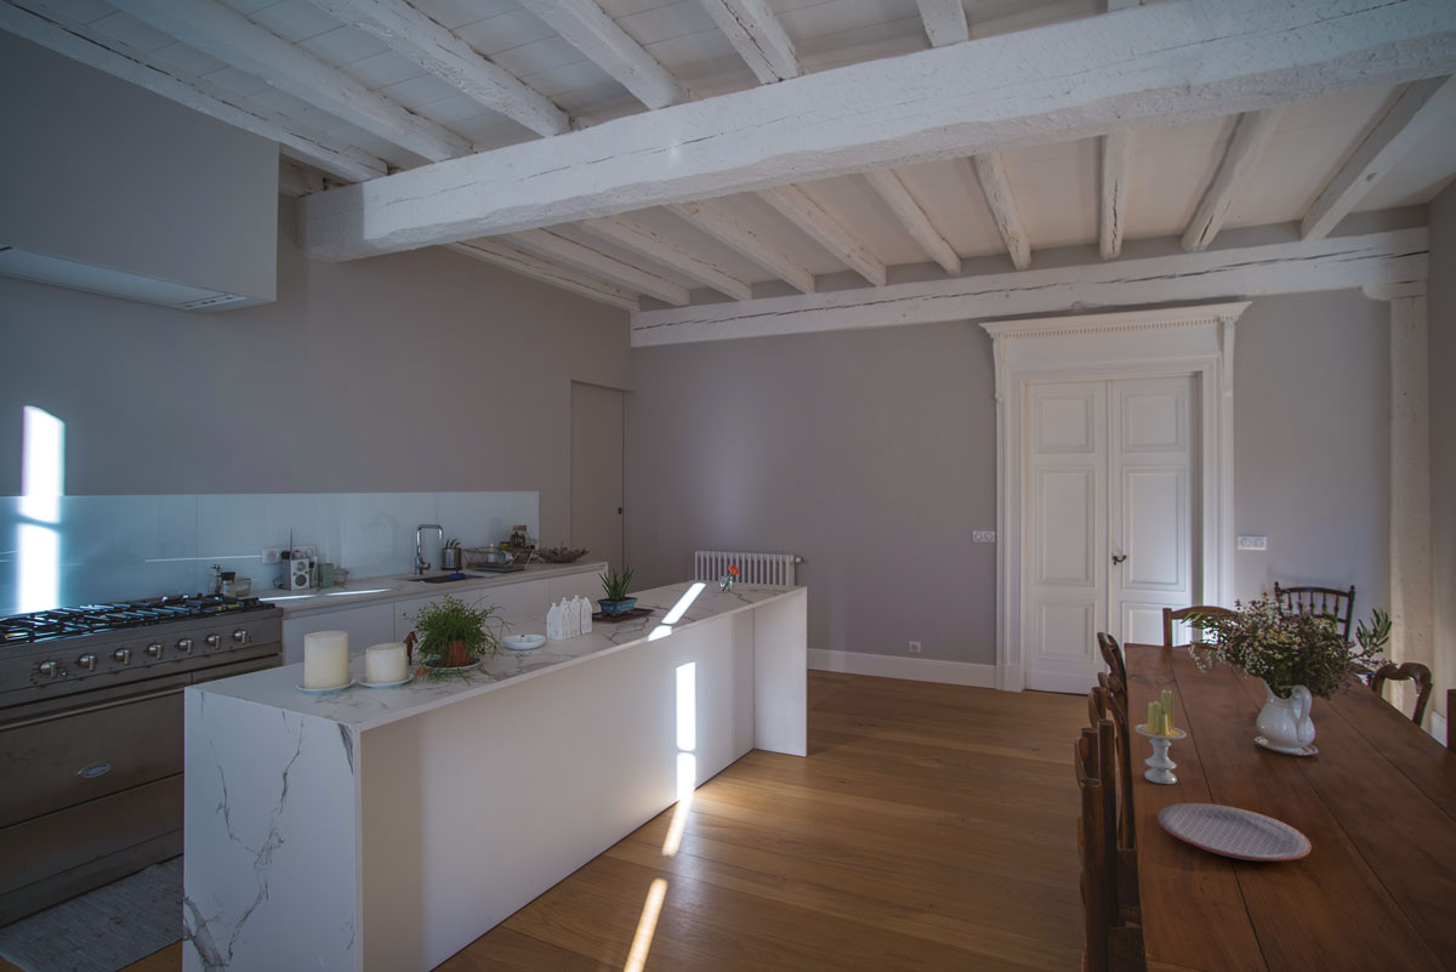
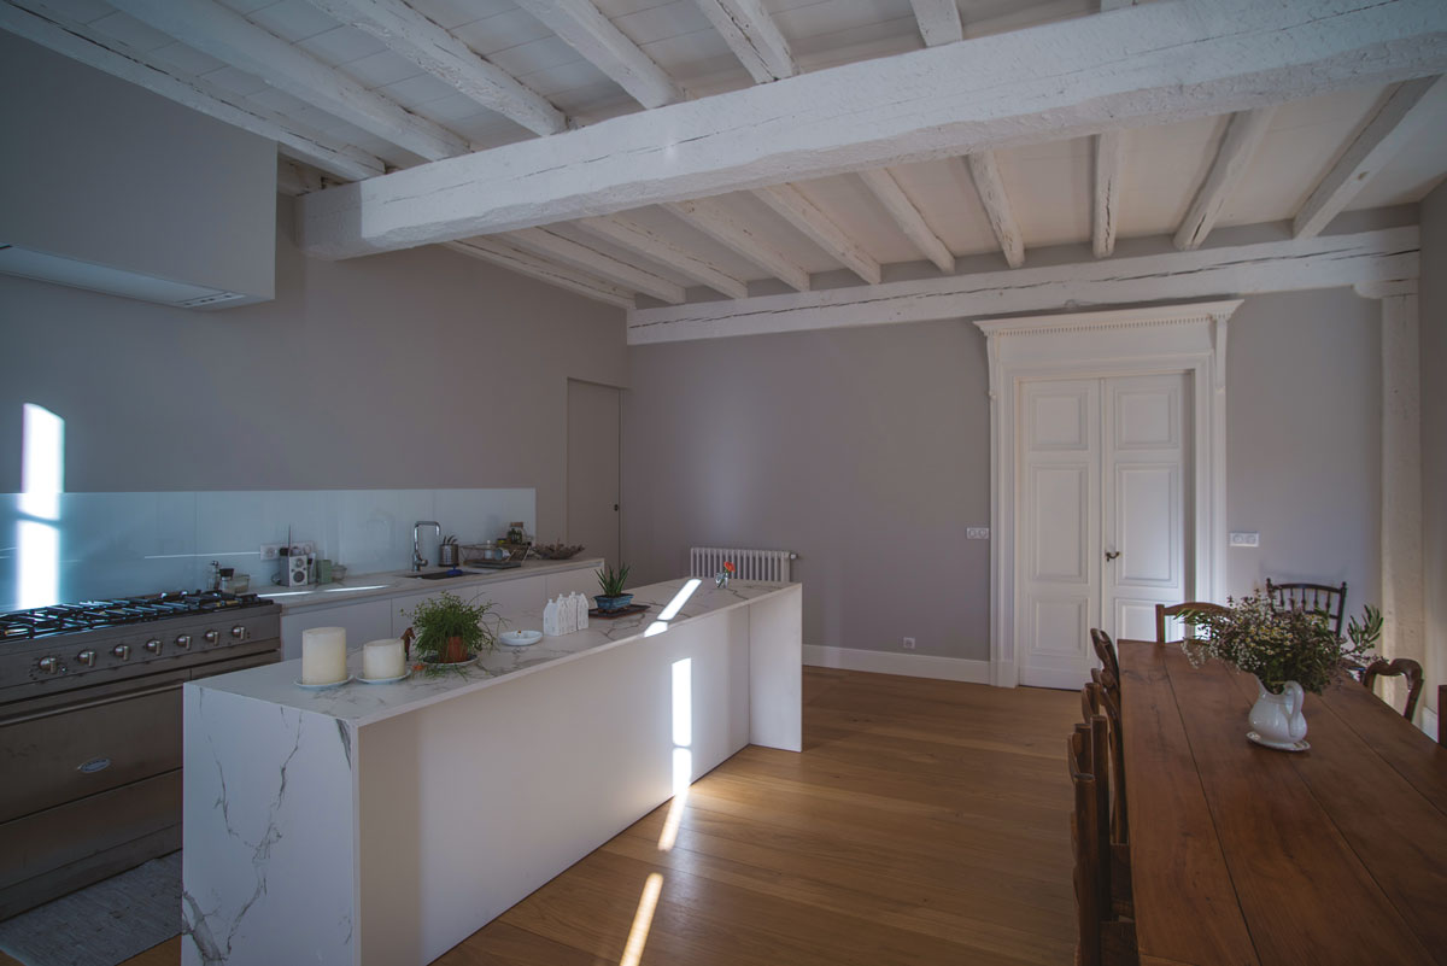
- candle (1160, 734)
- plate (1230, 834)
